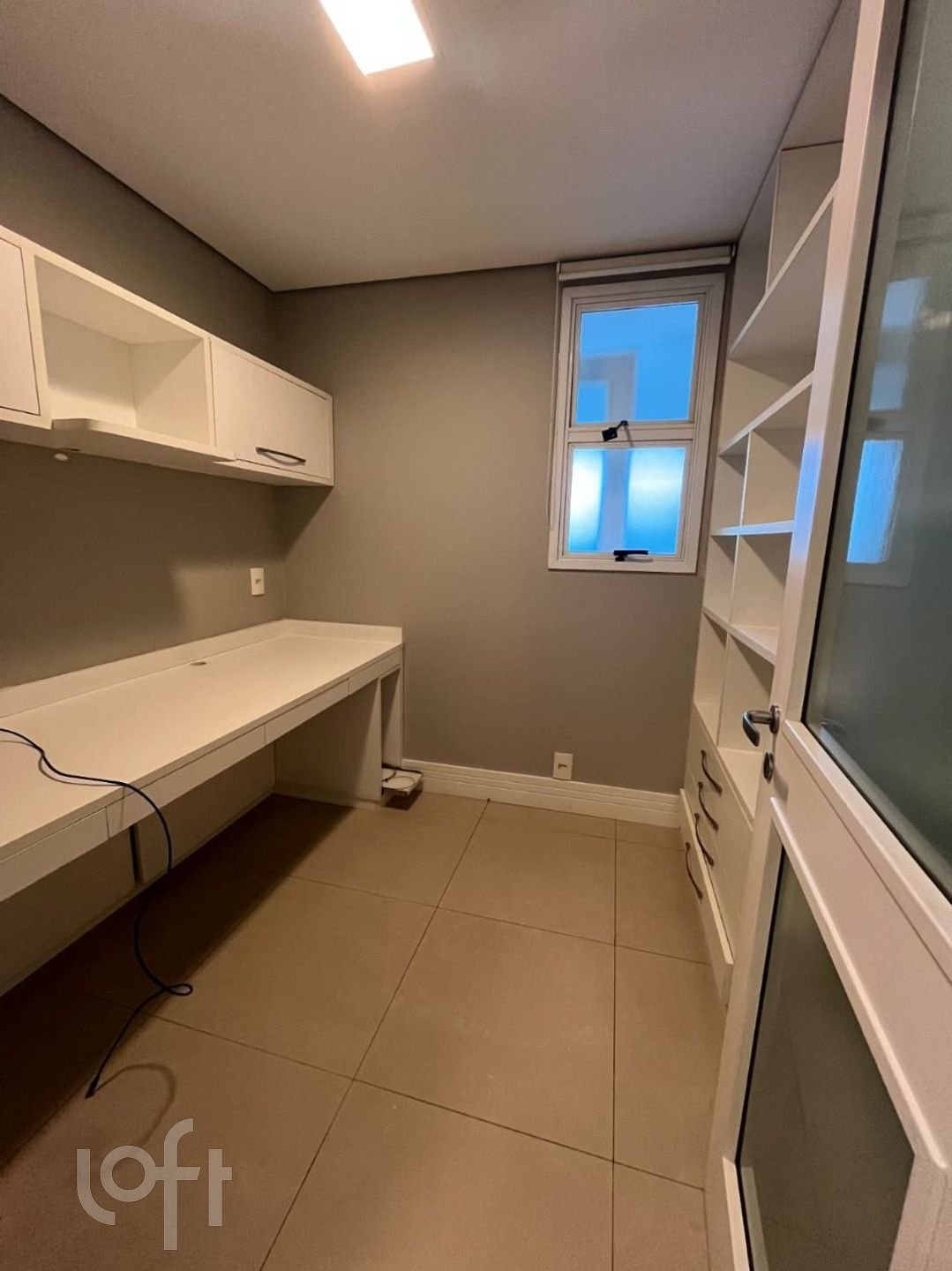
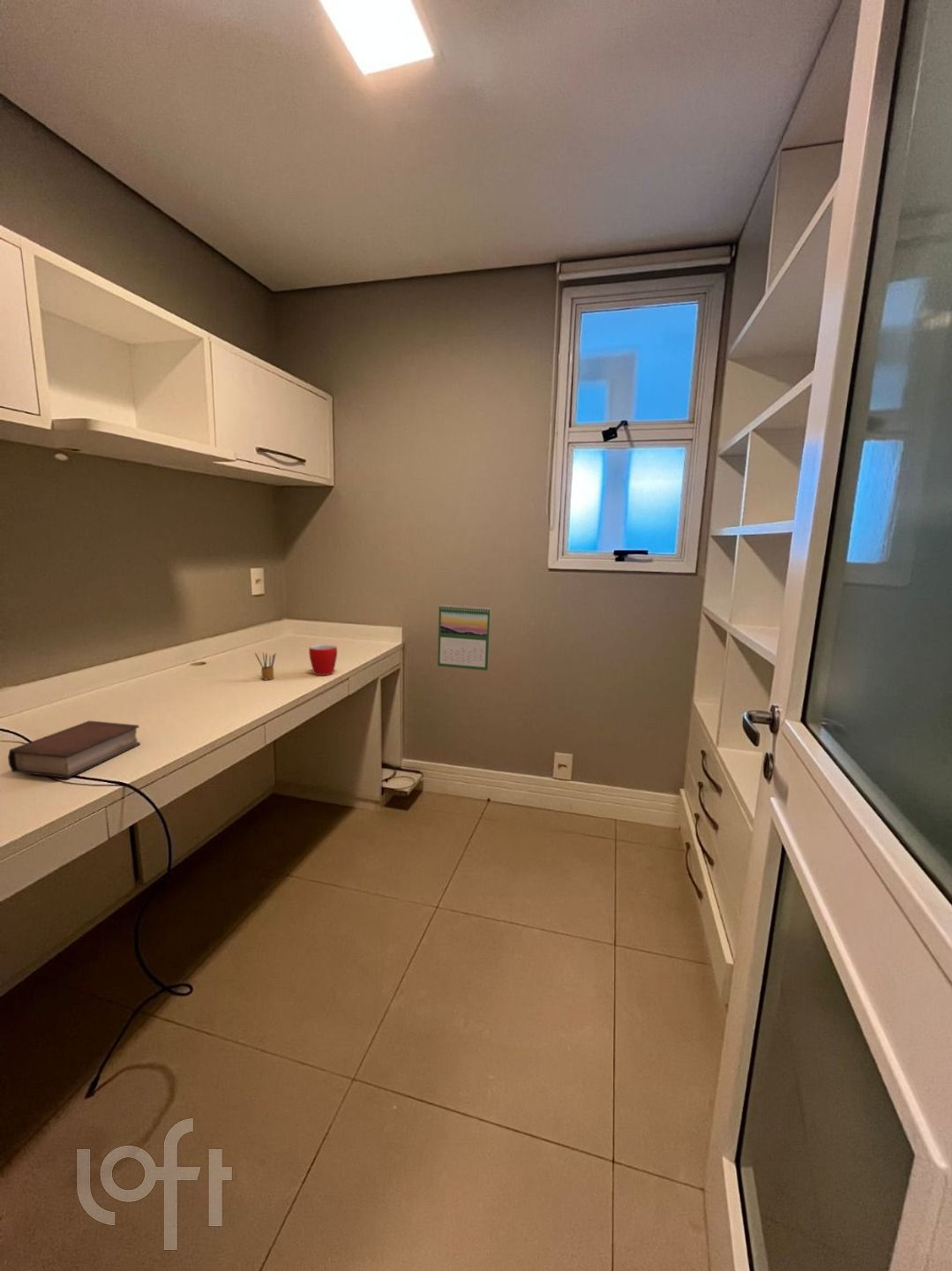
+ book (79, 747)
+ calendar (463, 636)
+ pencil box (266, 665)
+ mug (325, 658)
